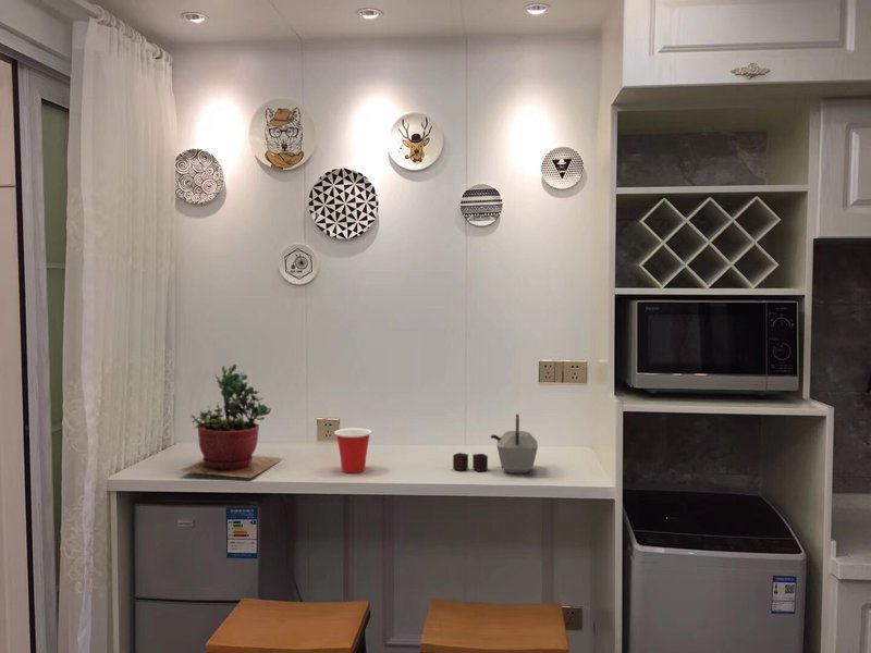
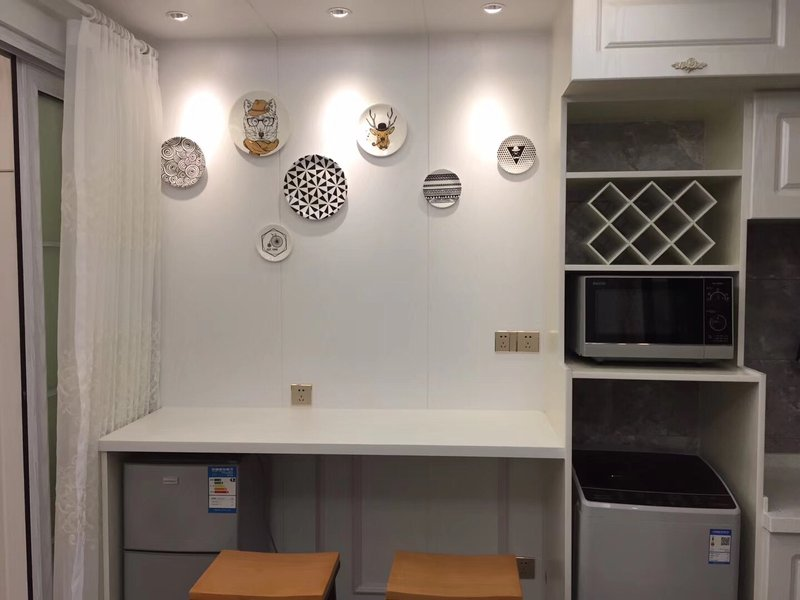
- kettle (498, 443)
- cup (353, 451)
- succulent plant (233, 416)
